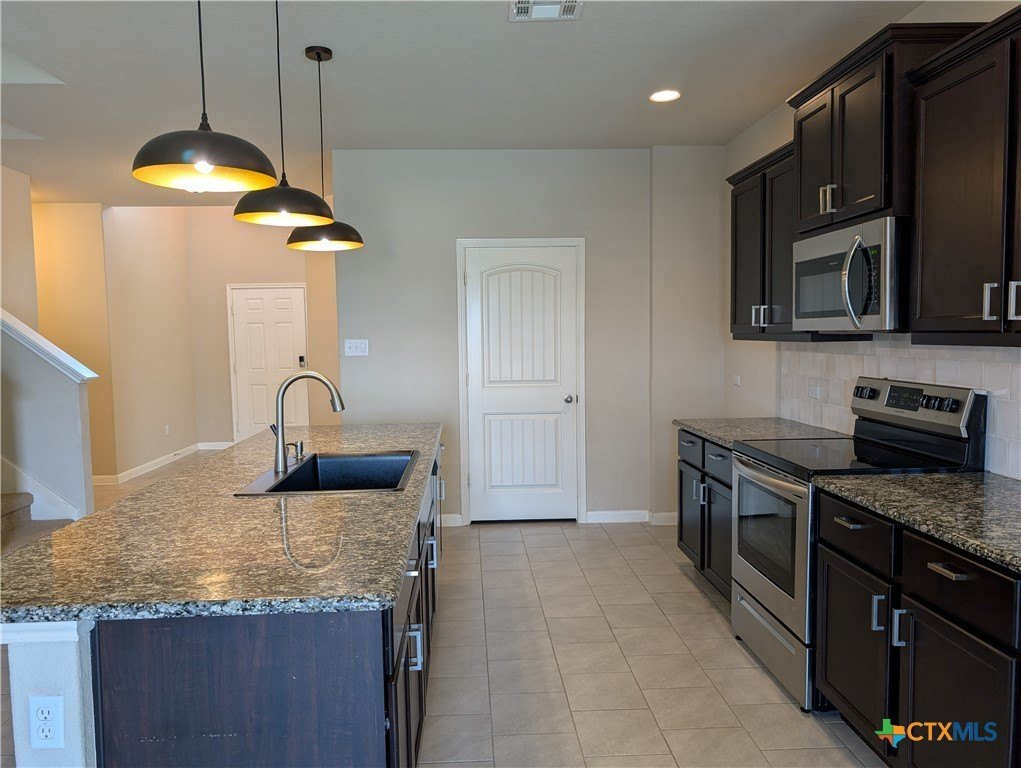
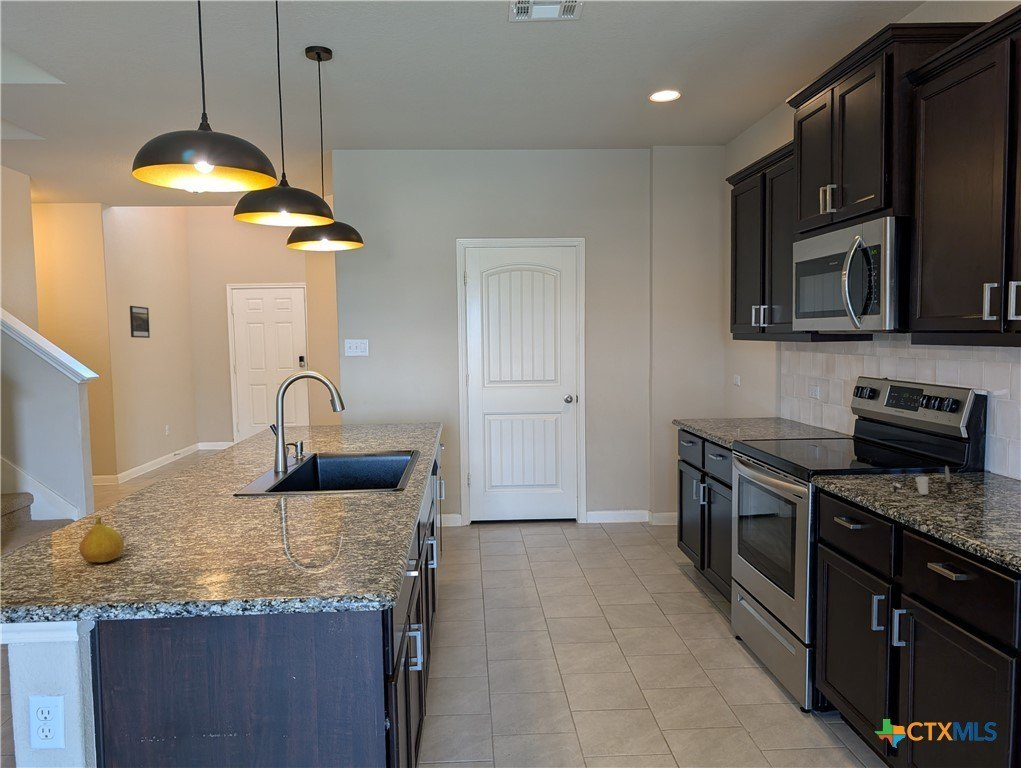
+ cup (923, 479)
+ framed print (139, 322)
+ fruit (101, 538)
